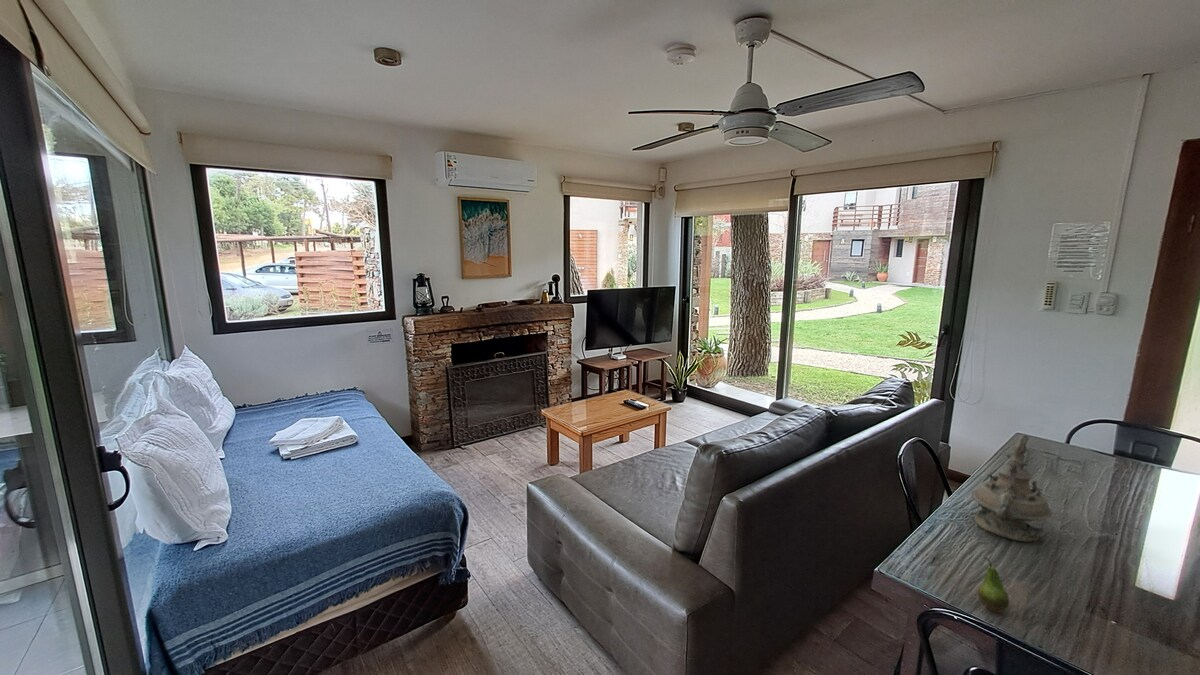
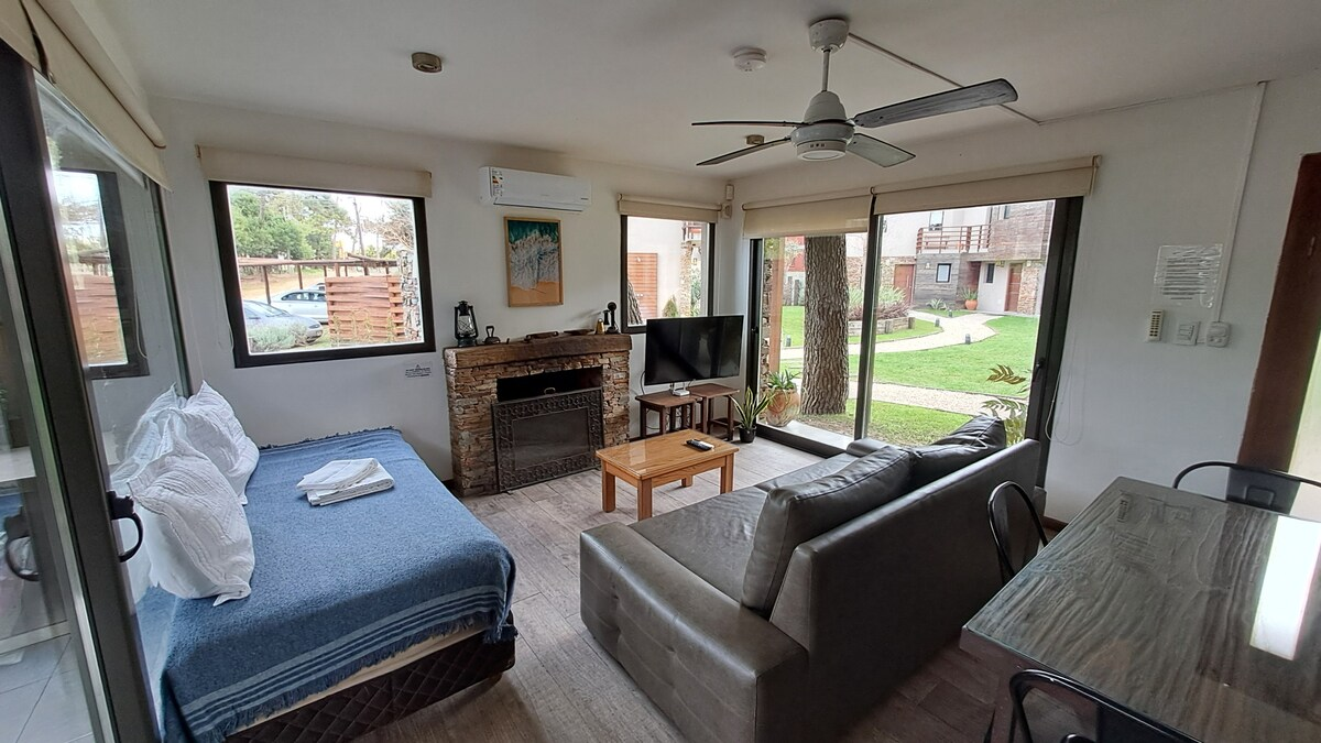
- teapot (1010, 489)
- fruit (995, 583)
